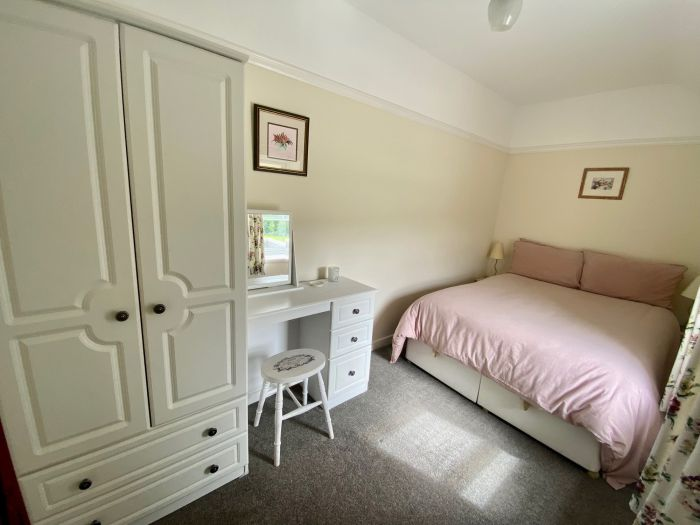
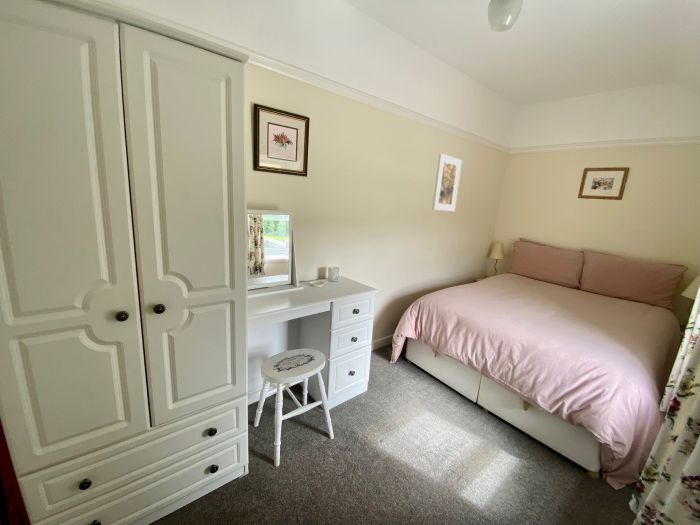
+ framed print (447, 184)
